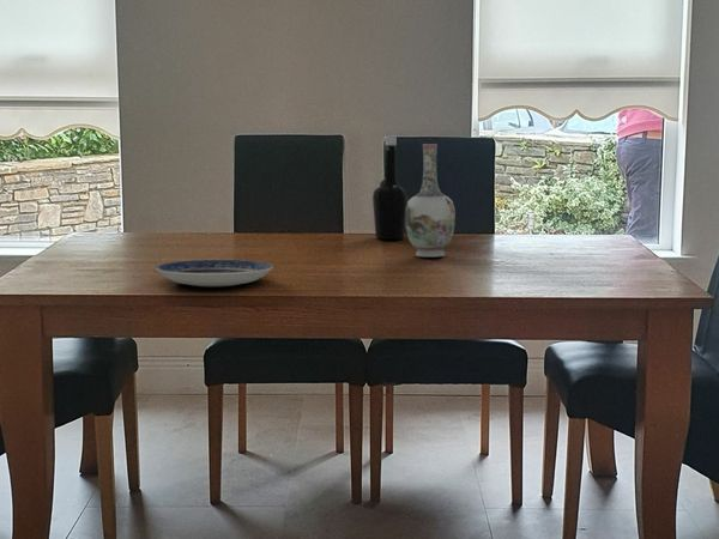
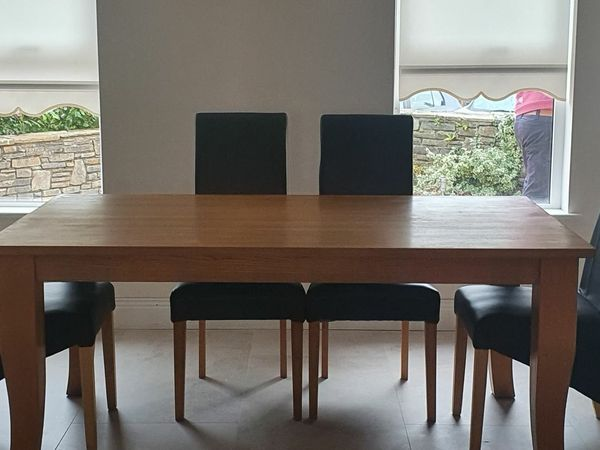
- plate (215, 274)
- vase (430, 200)
- bottle (389, 187)
